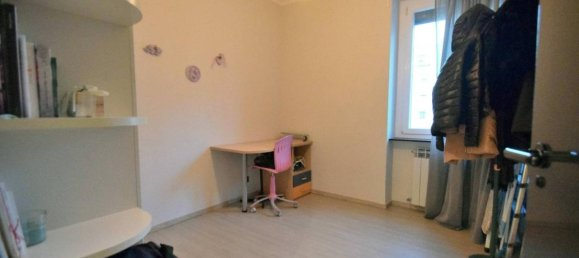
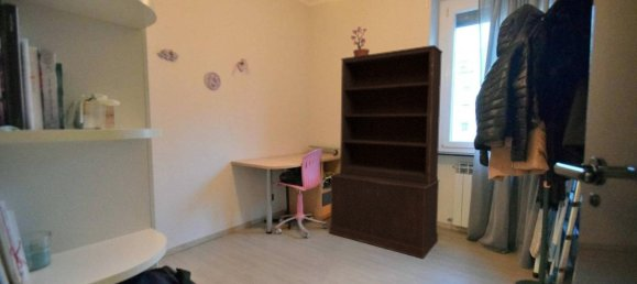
+ potted plant (362, 42)
+ bookcase (383, 146)
